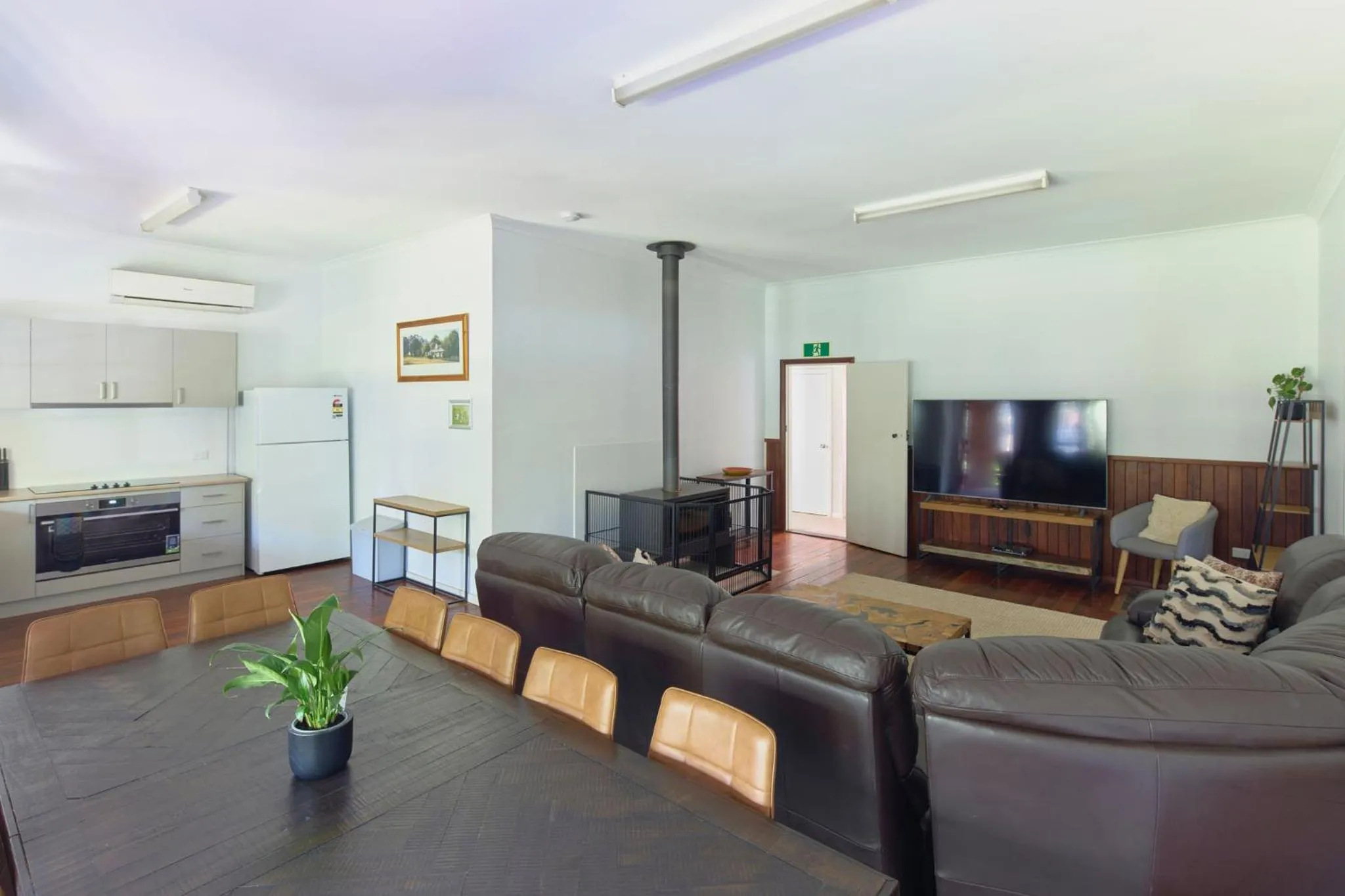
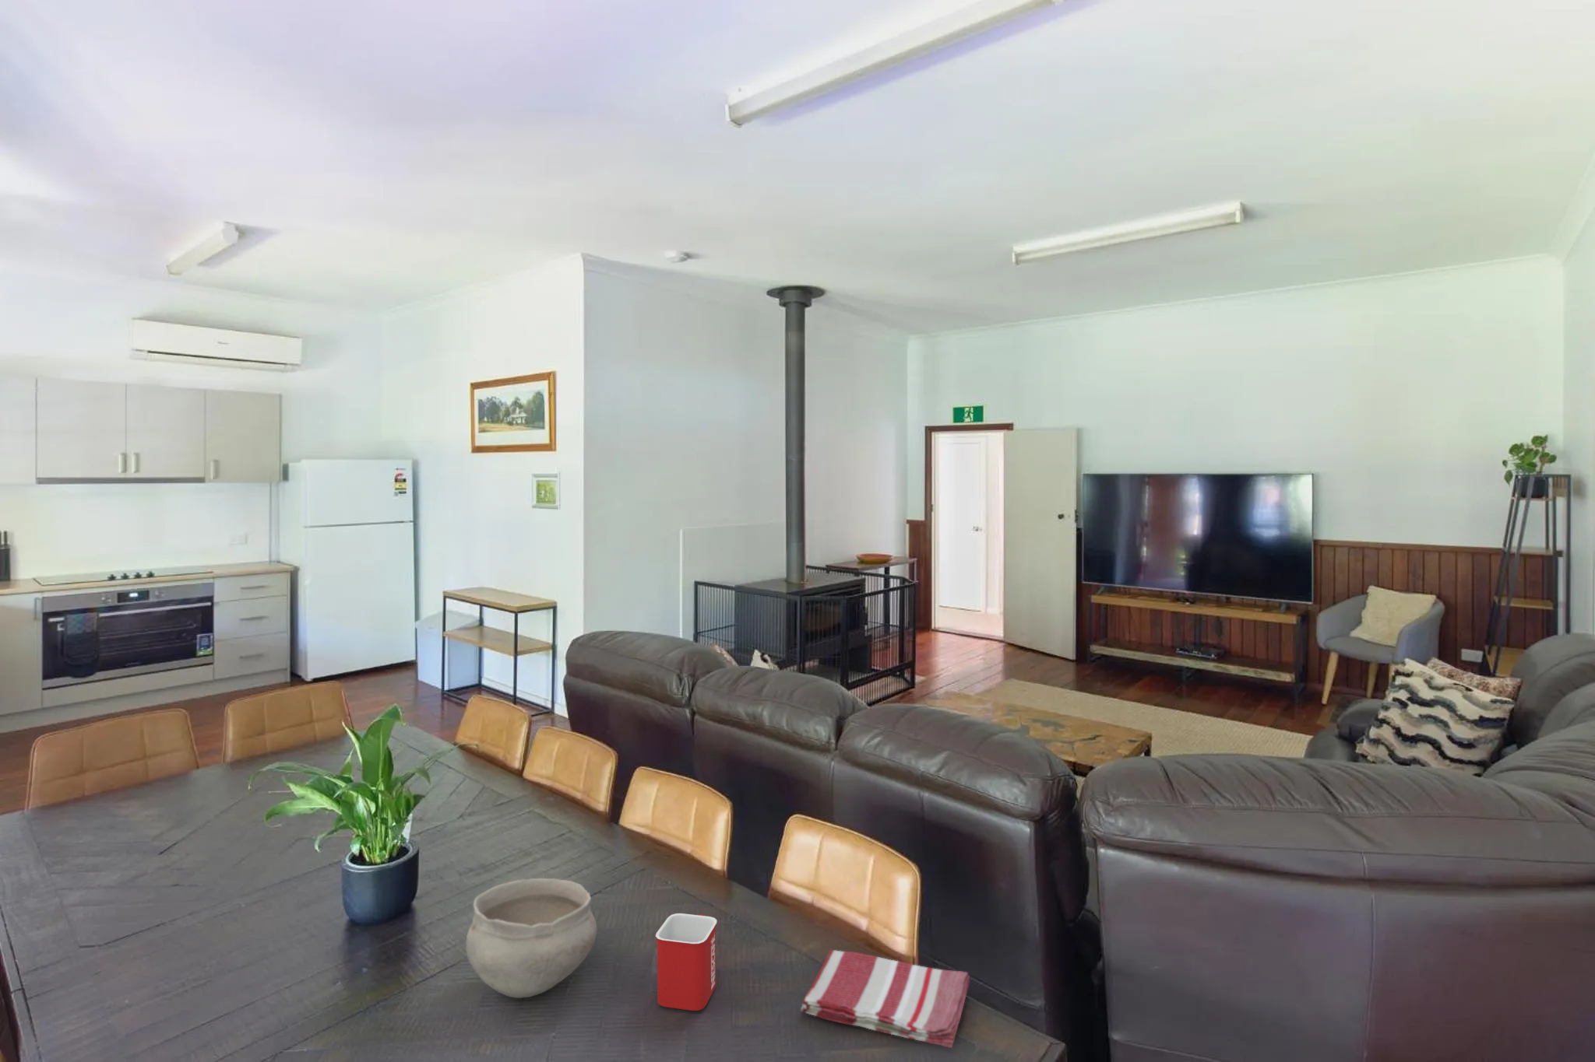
+ bowl (532, 939)
+ mug (691, 954)
+ dish towel (887, 991)
